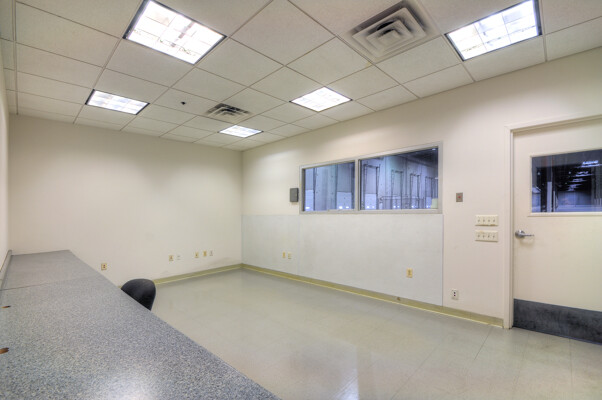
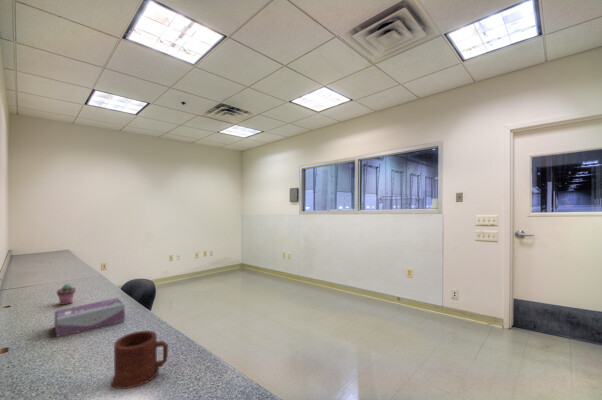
+ potted succulent (66, 293)
+ mug (140, 357)
+ tissue box (90, 315)
